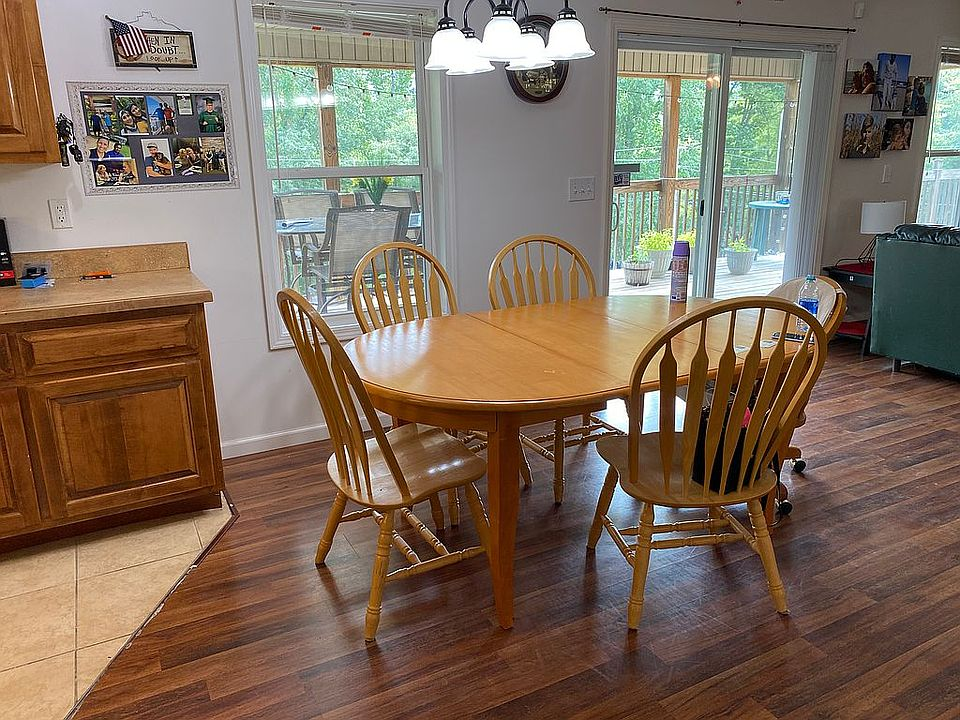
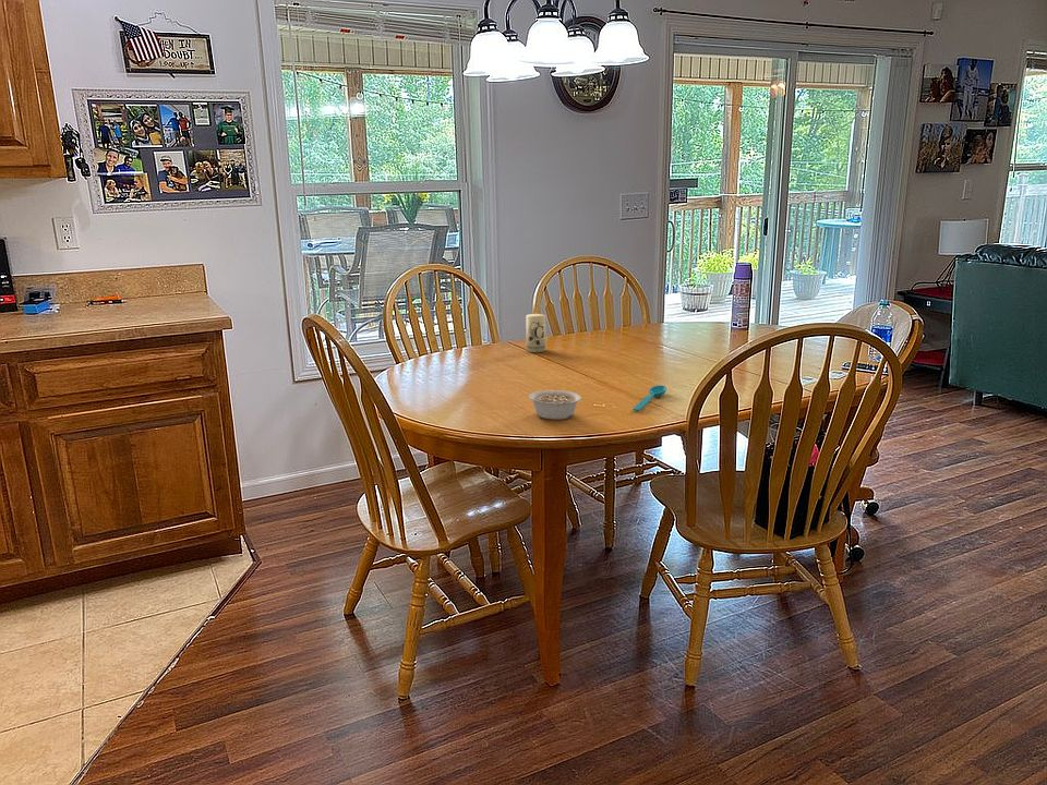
+ spoon (649, 397)
+ legume (556, 403)
+ candle (535, 333)
